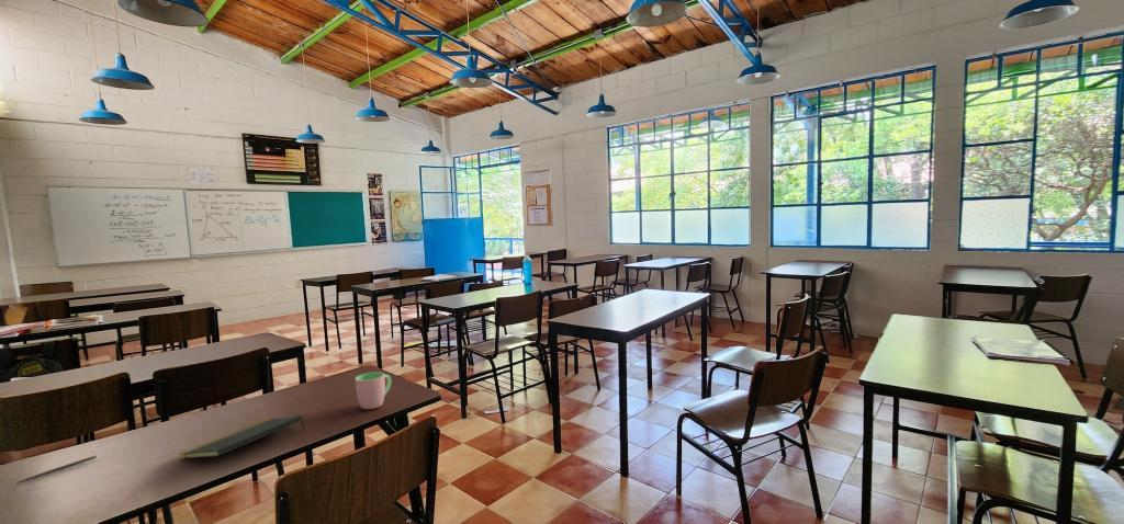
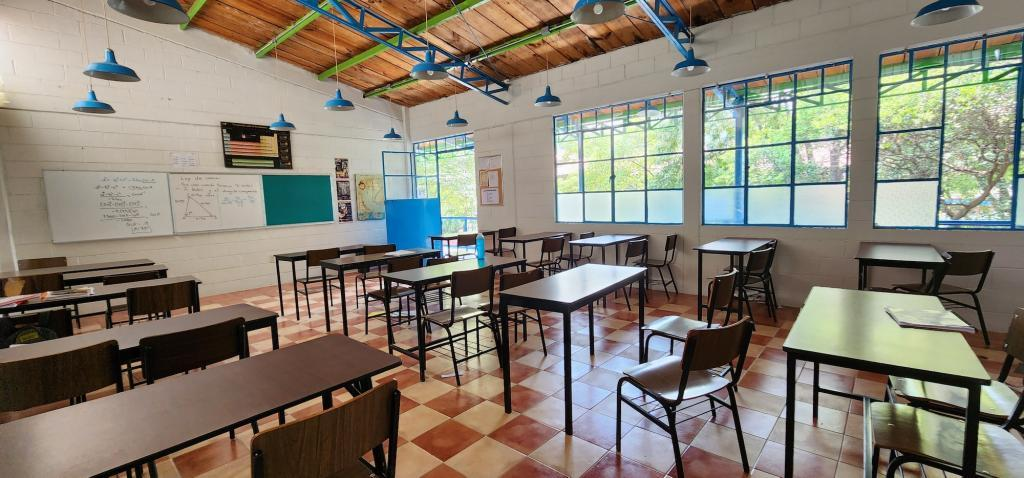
- pen (57, 468)
- cup (374, 389)
- notepad (244, 435)
